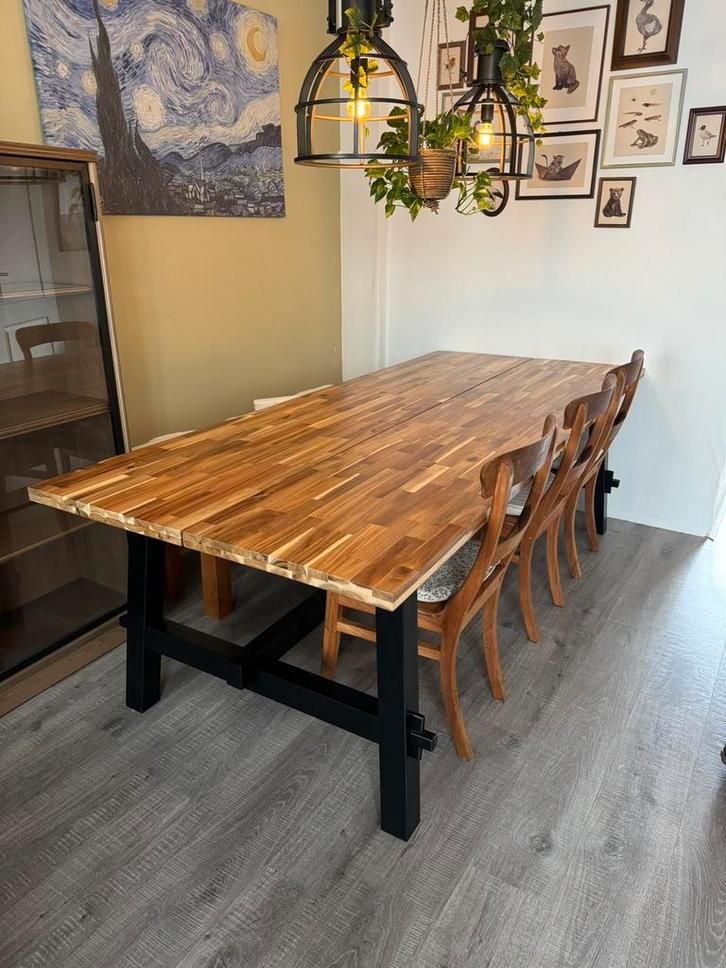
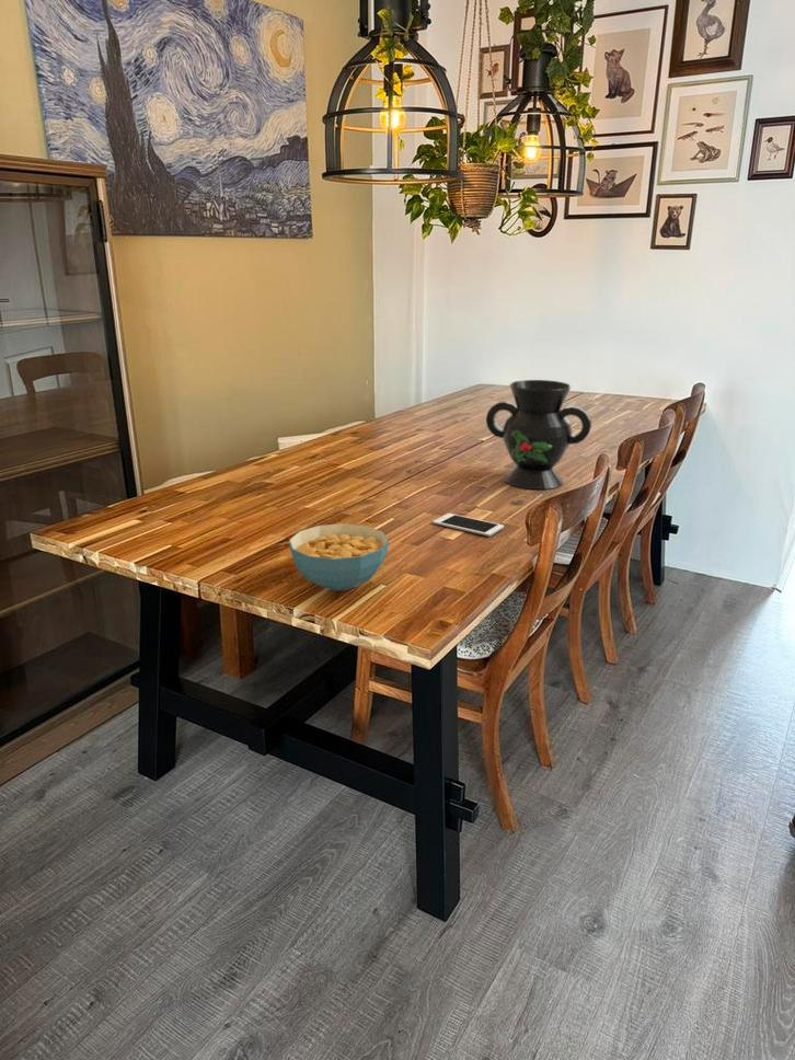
+ decorative vase (537, 434)
+ cell phone (468, 523)
+ cereal bowl (338, 562)
